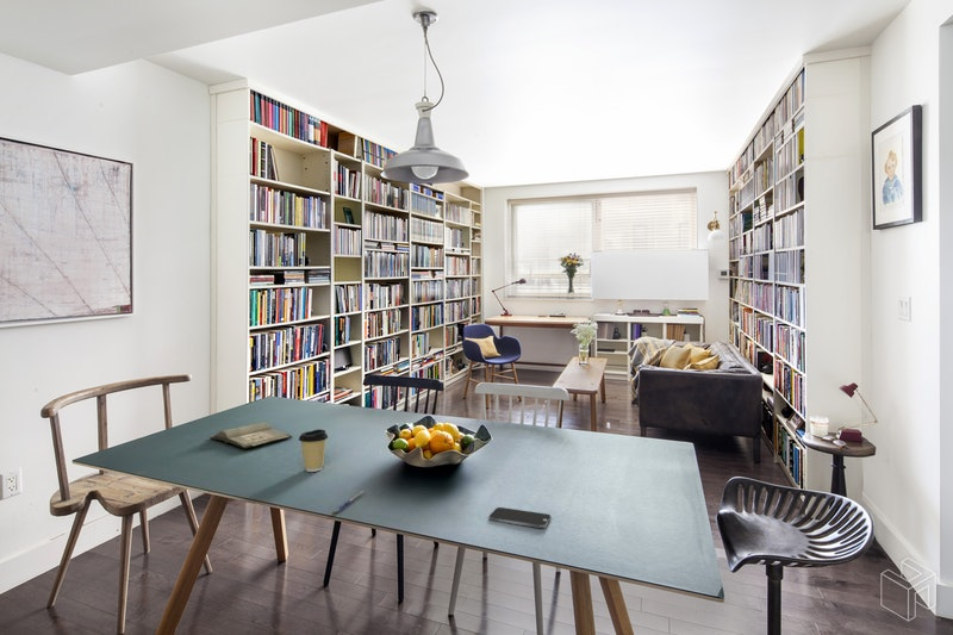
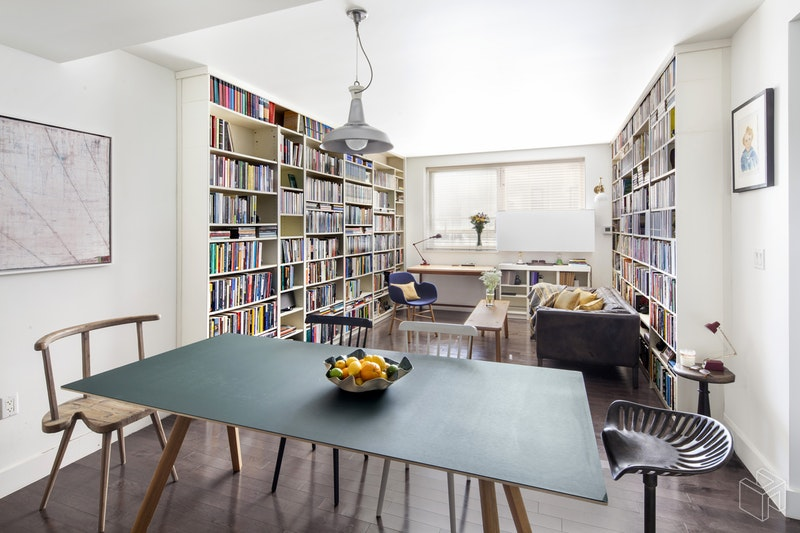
- coffee cup (313, 450)
- smartphone (519, 517)
- pen (349, 500)
- hardback book (251, 432)
